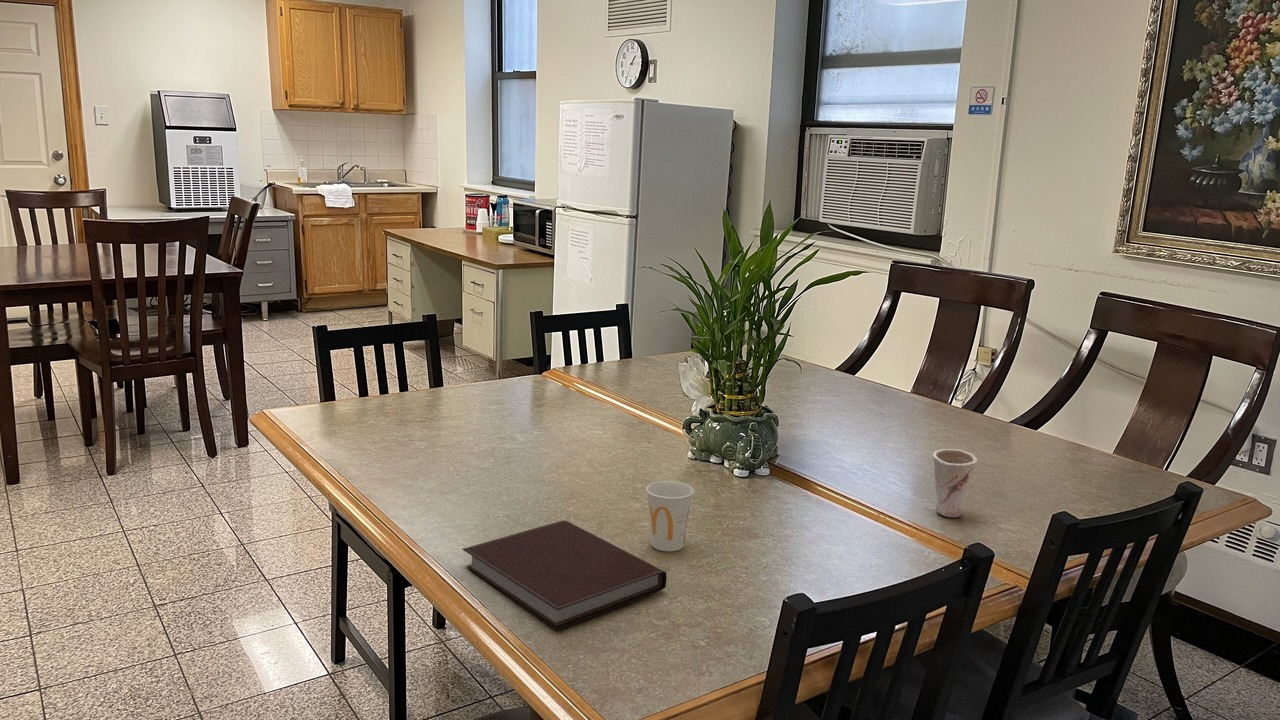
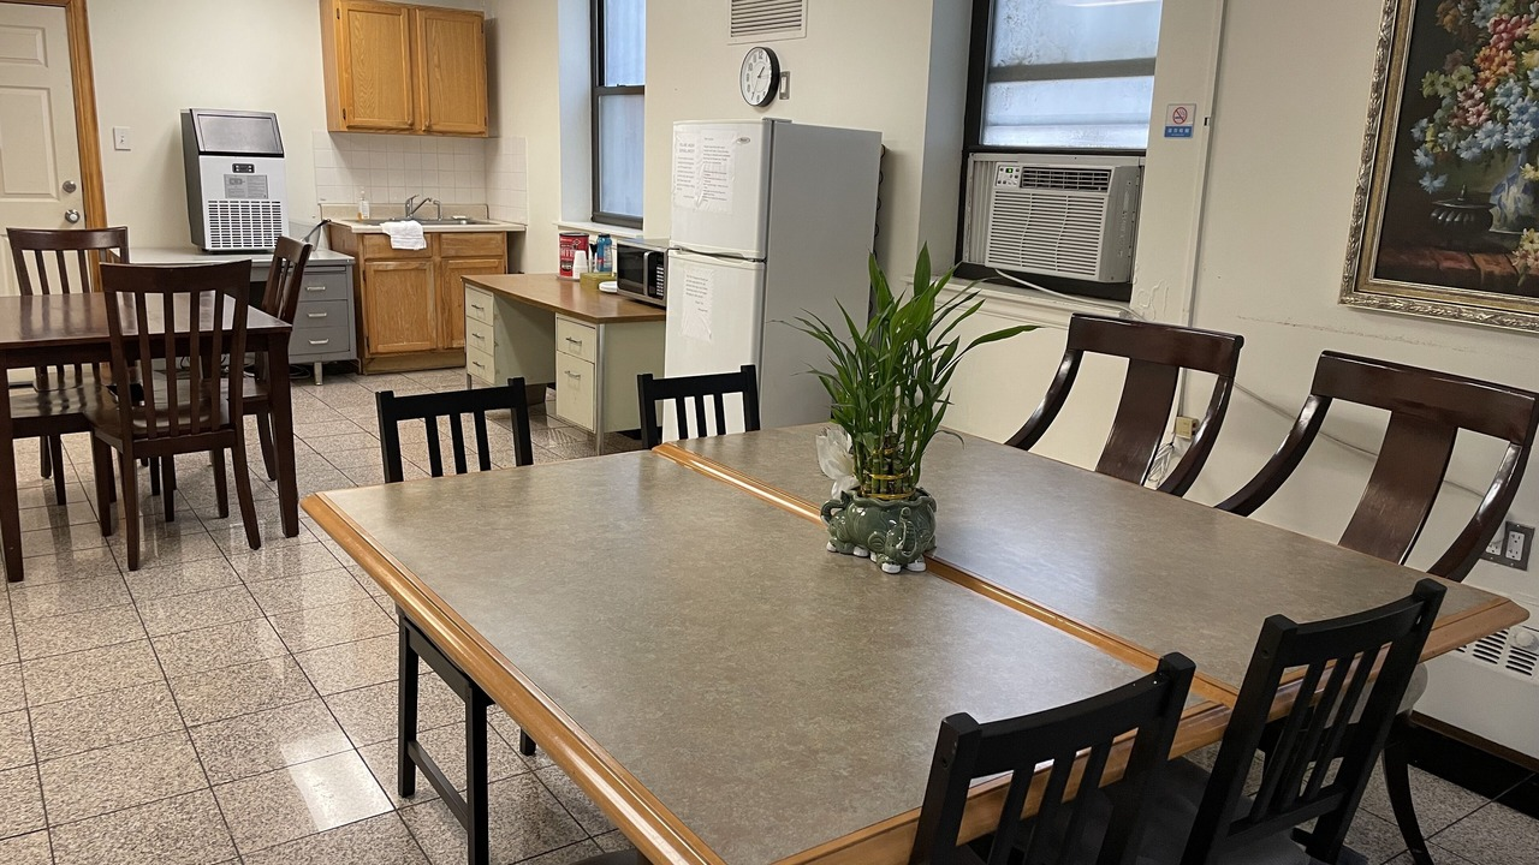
- cup (668, 517)
- cup (951, 485)
- notebook (562, 568)
